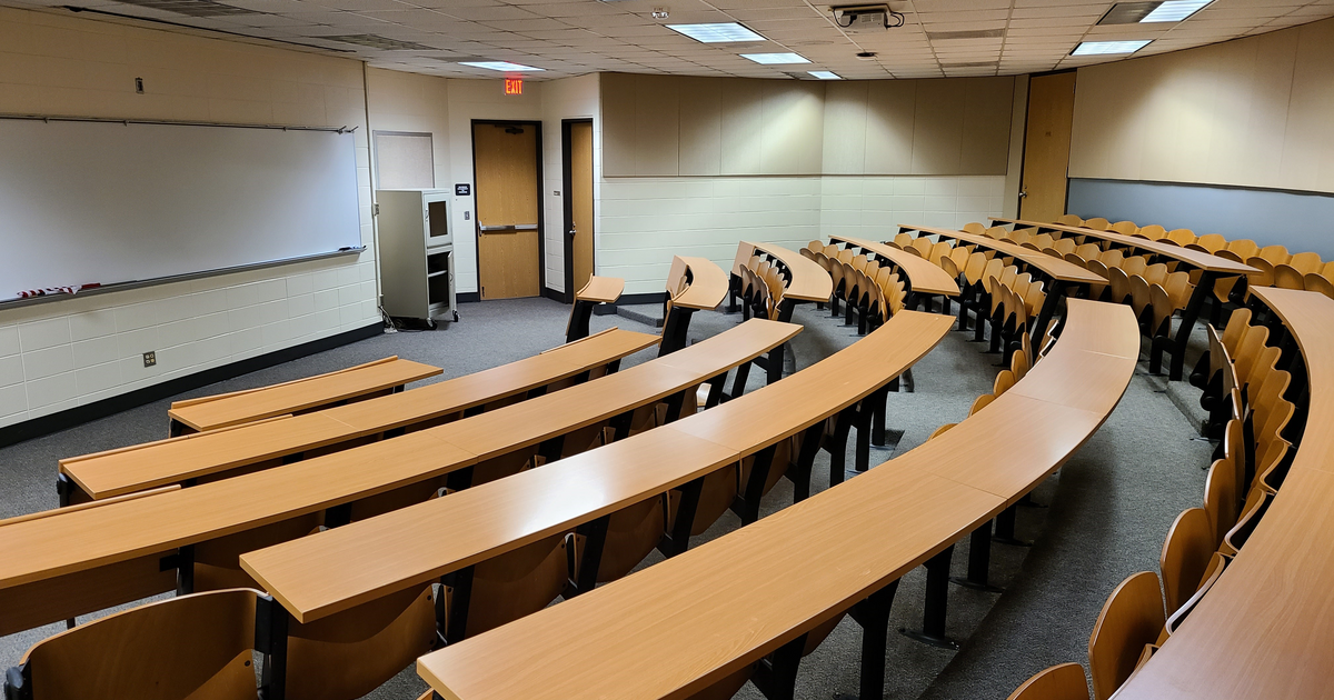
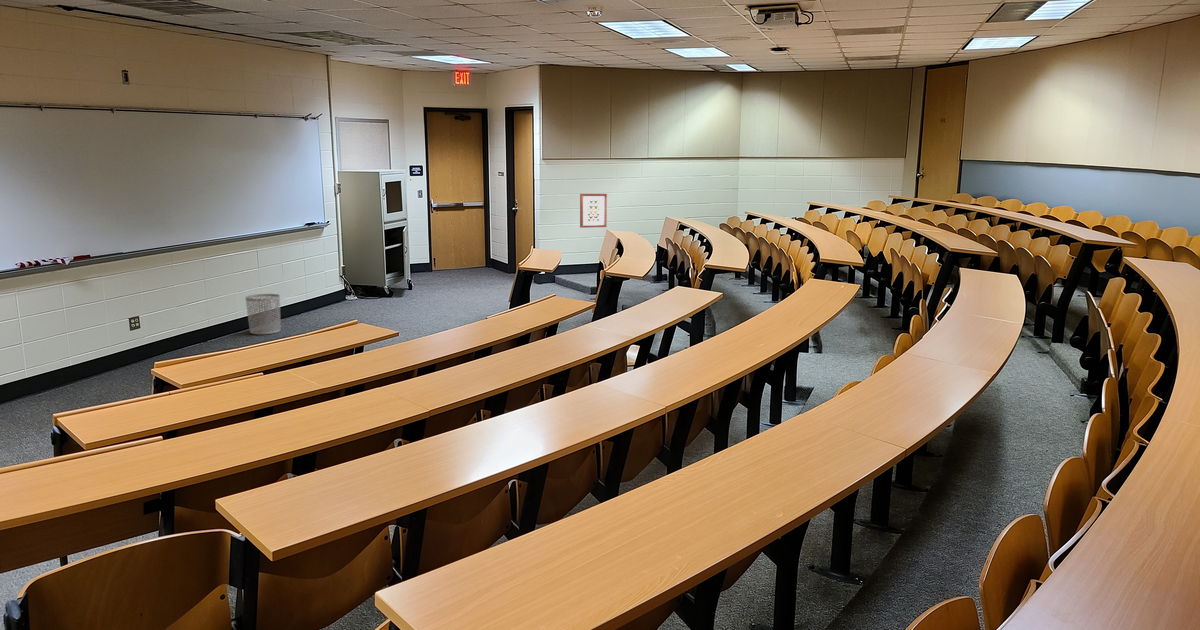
+ wall art (593, 210)
+ waste bin (264, 314)
